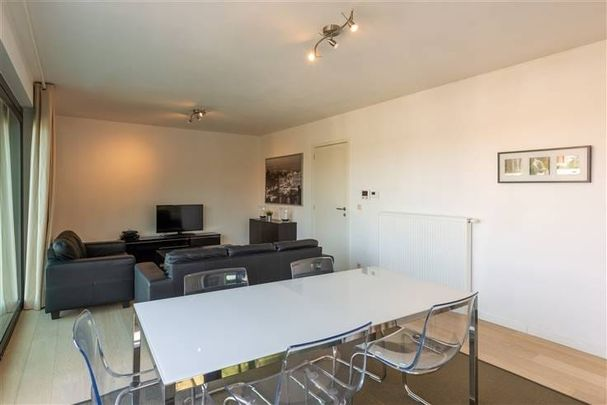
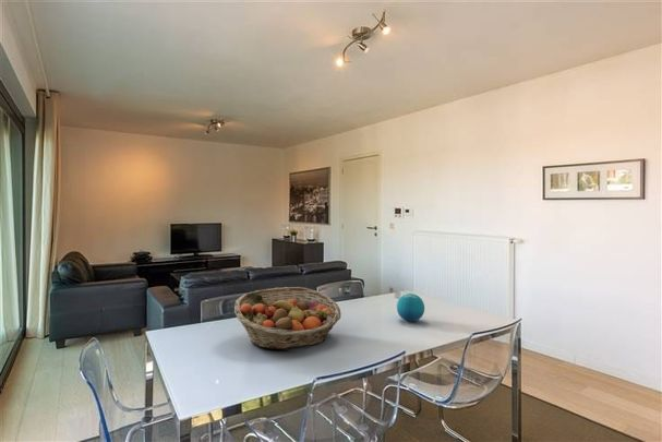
+ decorative orb (410, 307)
+ fruit basket (288, 315)
